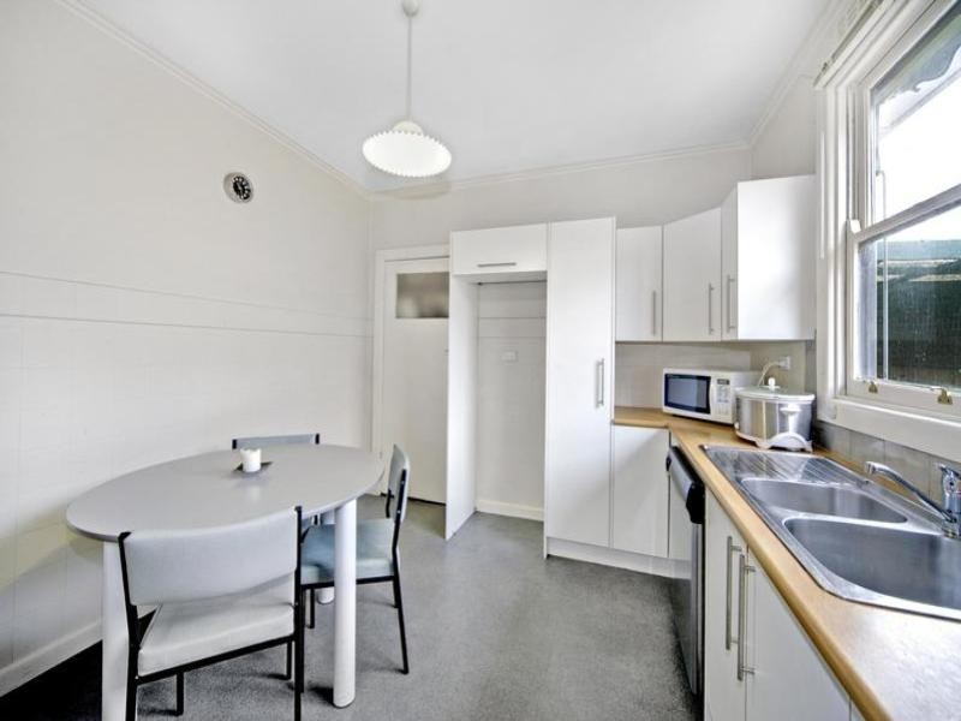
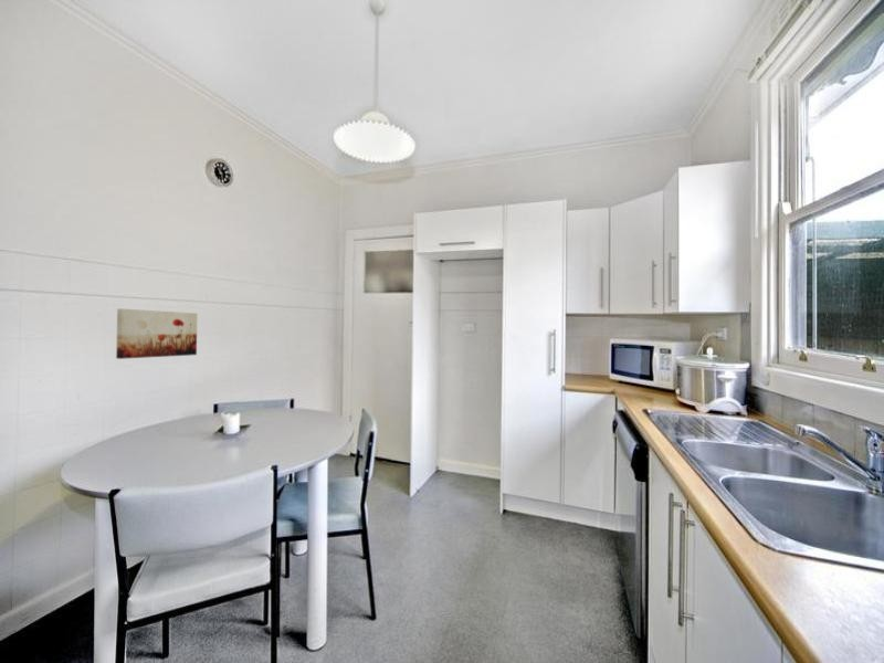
+ wall art (160, 334)
